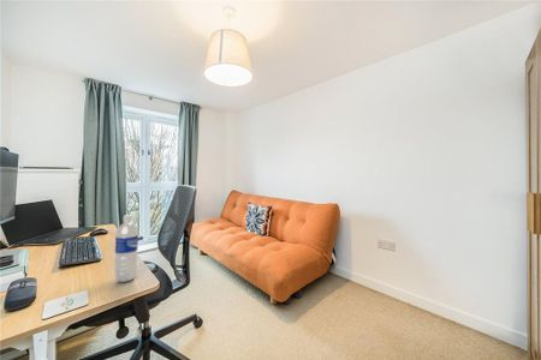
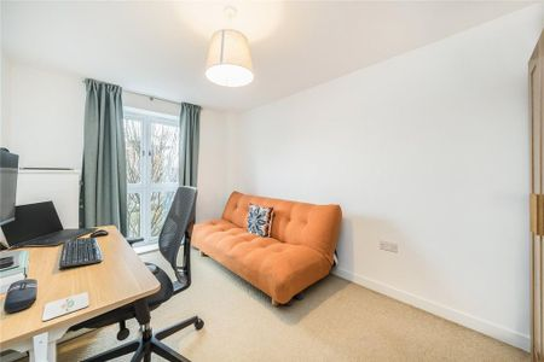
- water bottle (126, 247)
